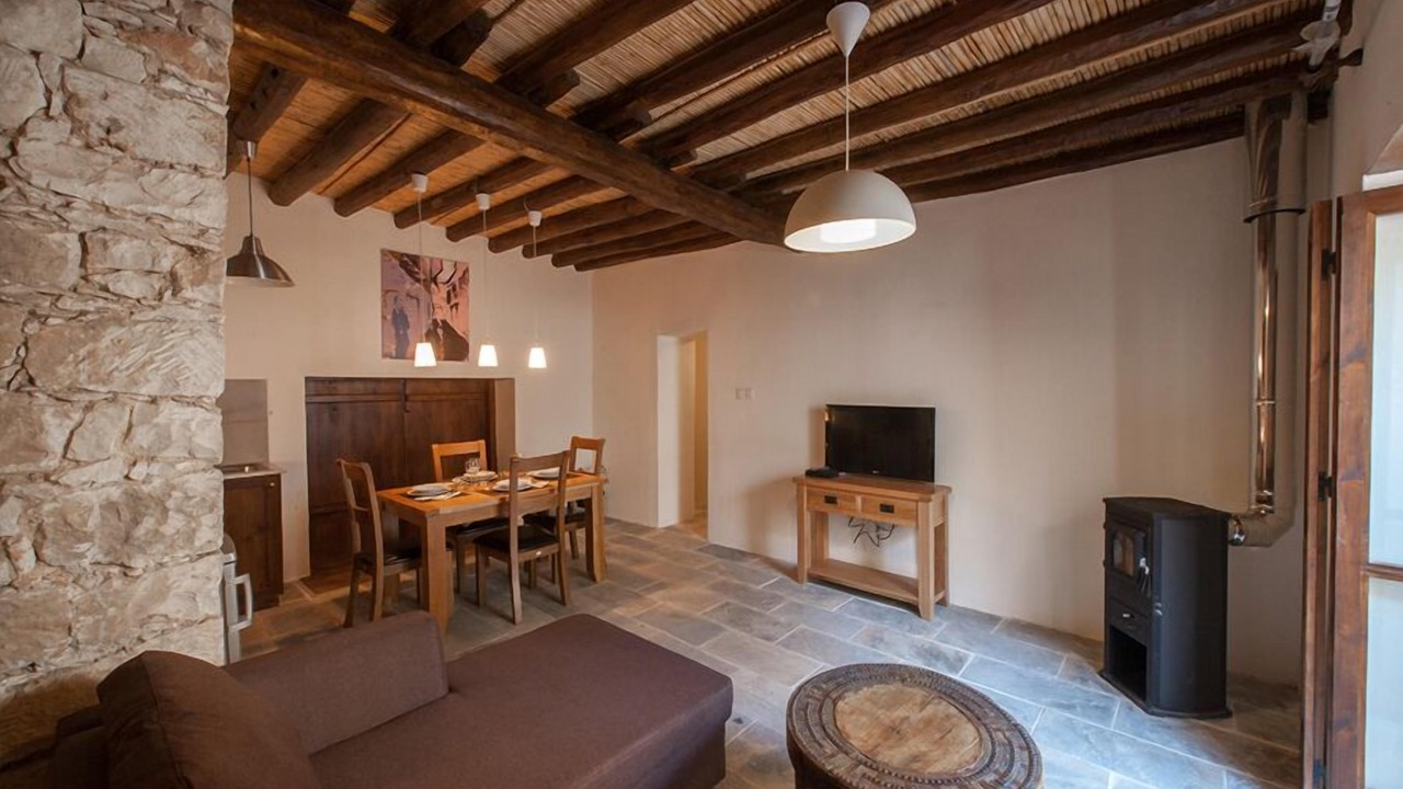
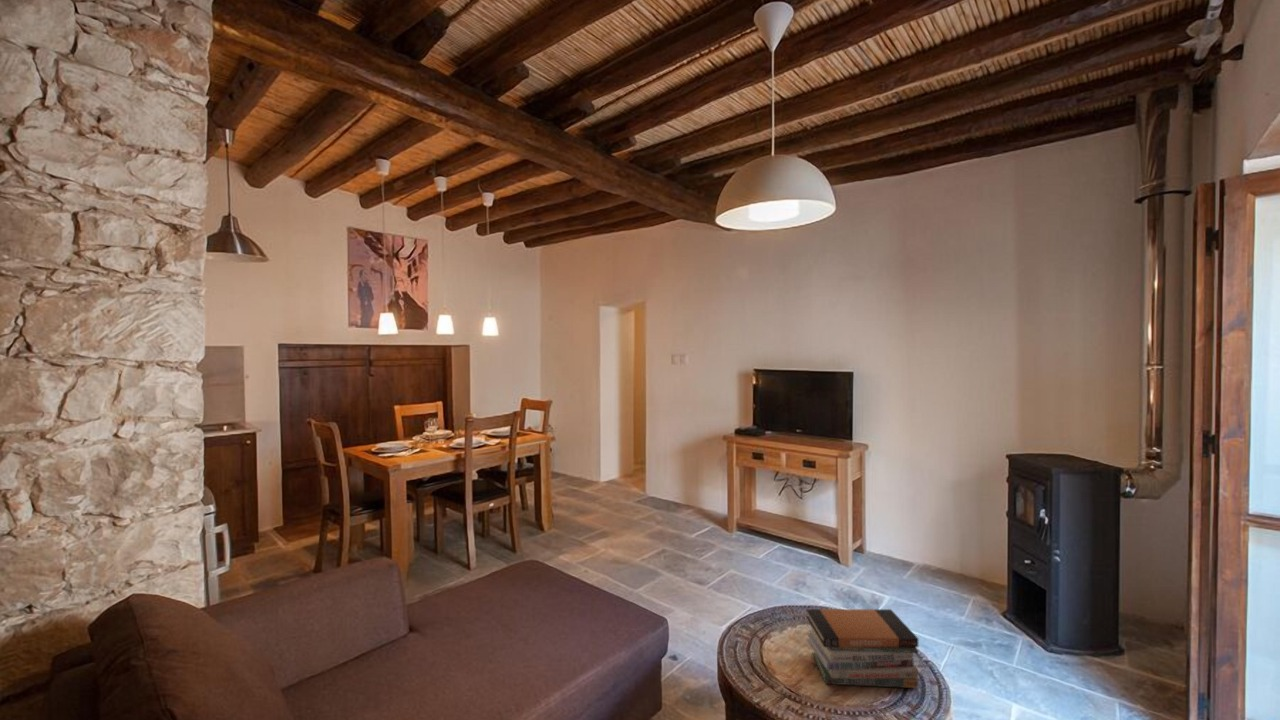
+ book stack (859, 646)
